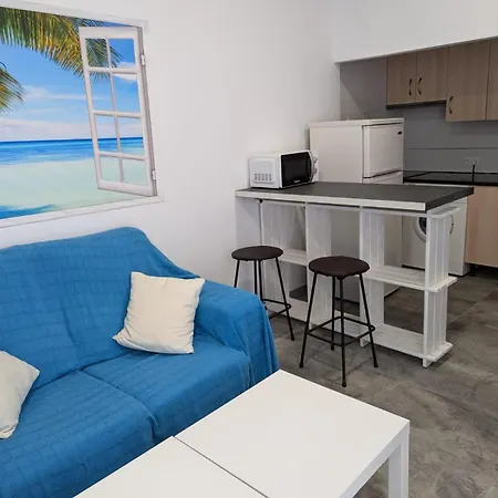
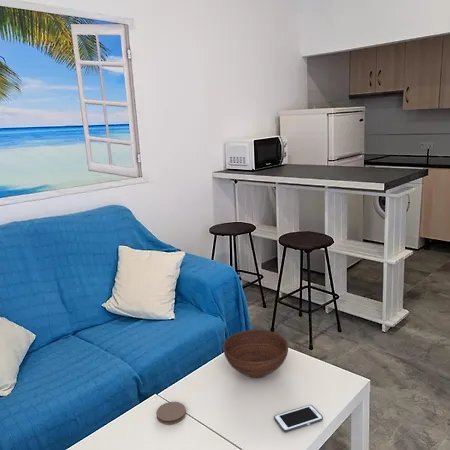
+ cell phone (298, 418)
+ bowl (256, 358)
+ coaster (171, 412)
